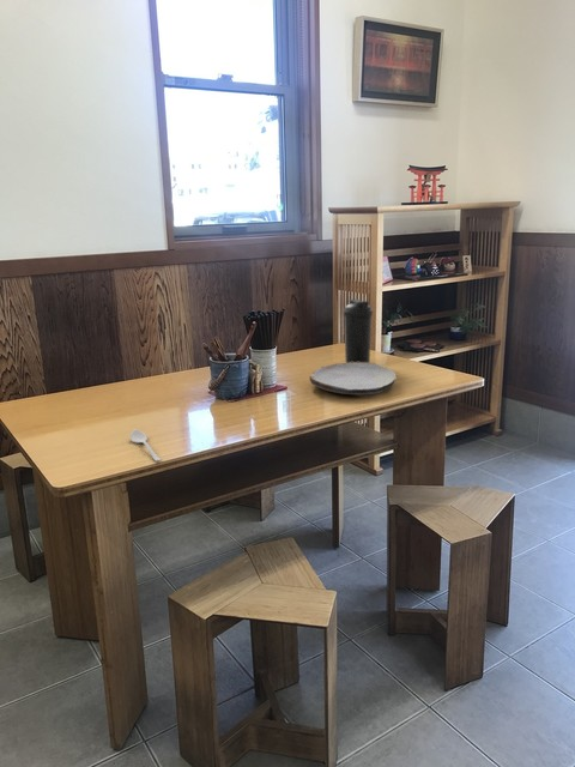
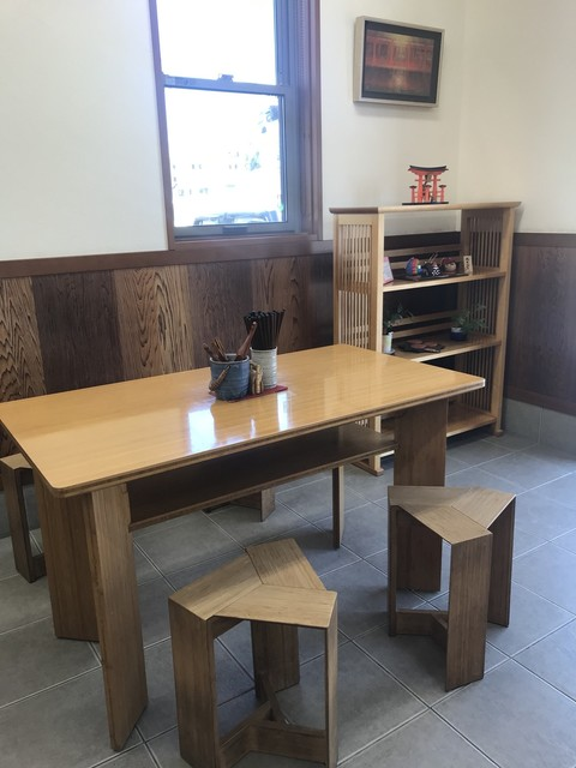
- water bottle (357, 332)
- spoon (146, 445)
- plate (352, 379)
